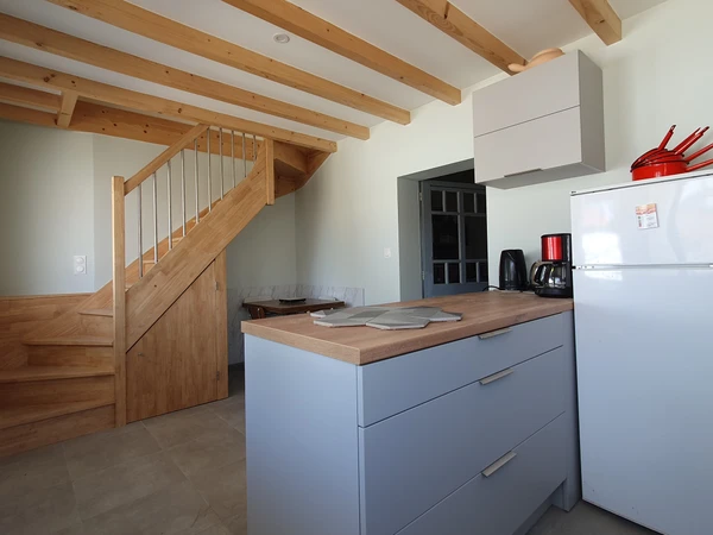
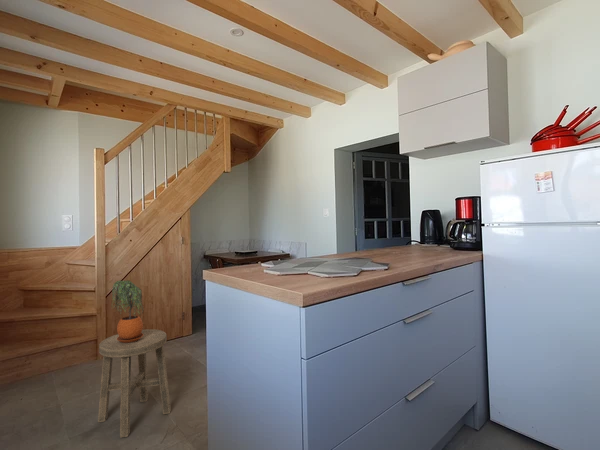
+ stool (135, 378)
+ potted plant (126, 310)
